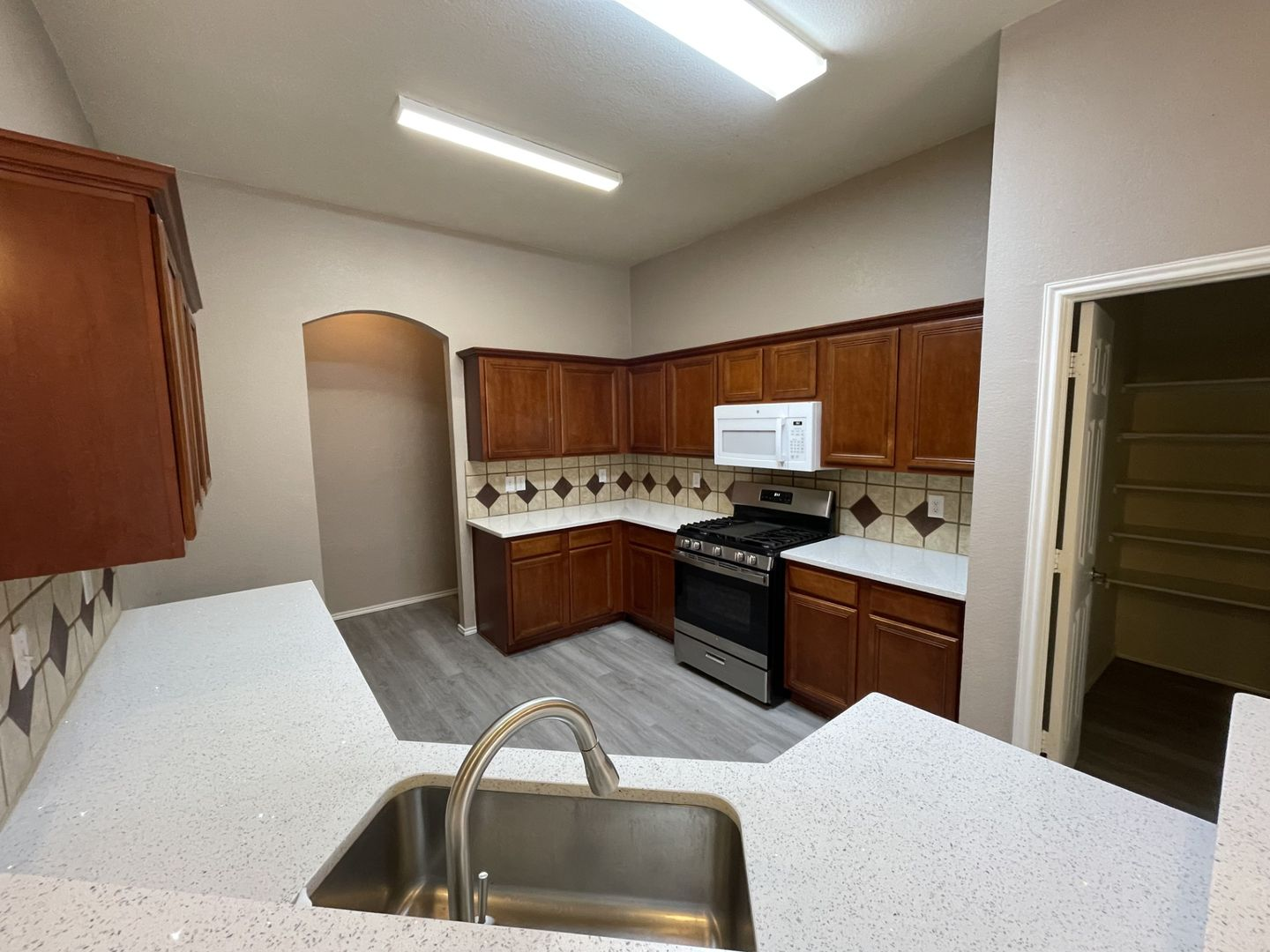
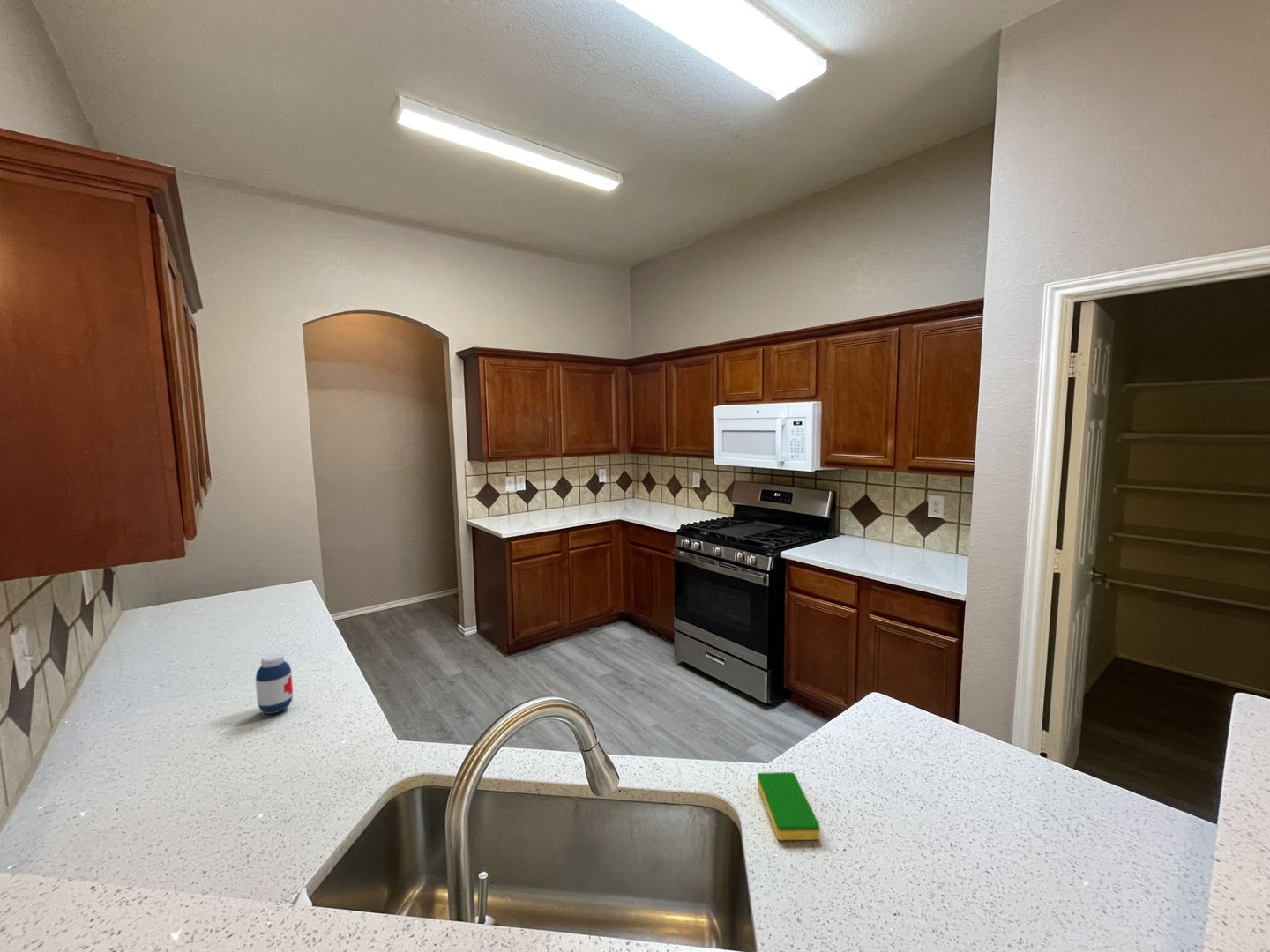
+ medicine bottle (274, 683)
+ dish sponge (786, 803)
